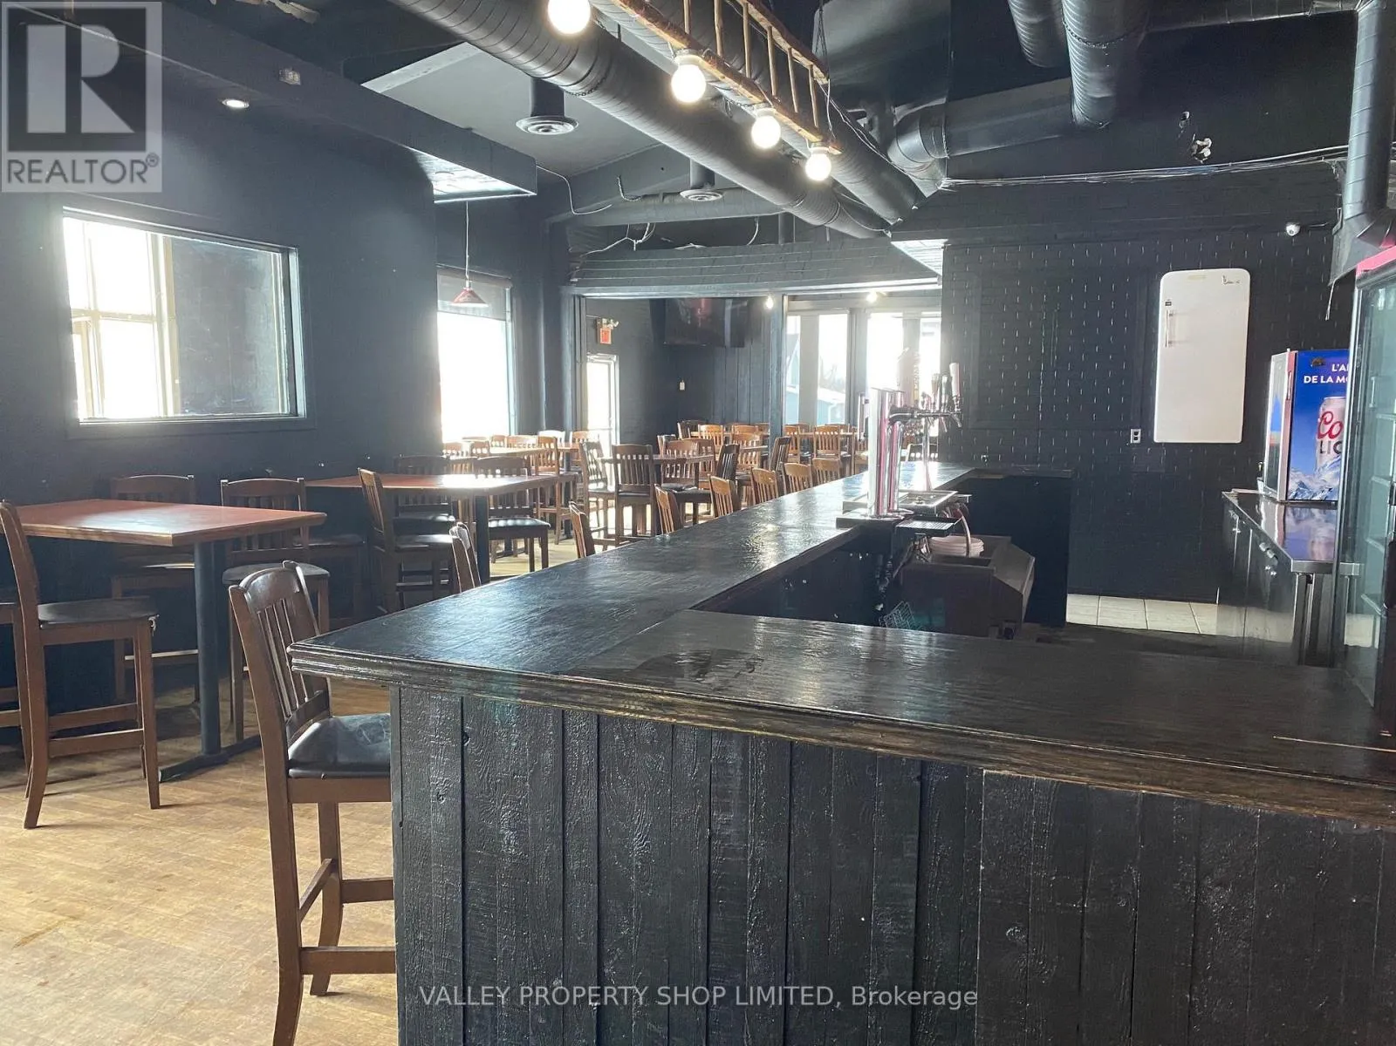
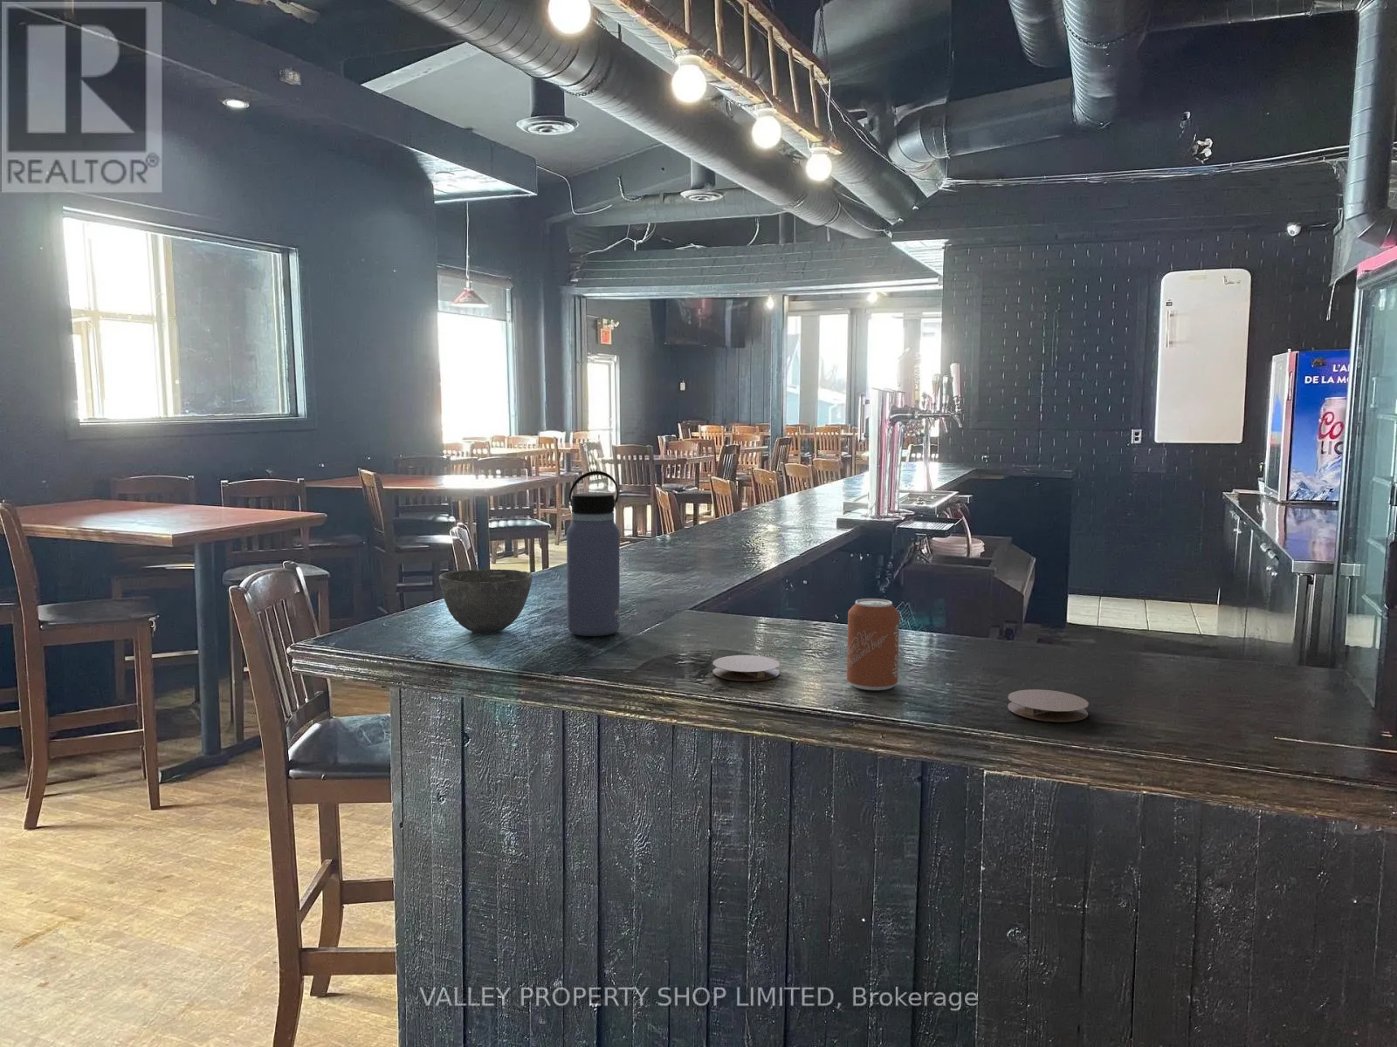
+ can (872, 643)
+ bowl (485, 602)
+ coaster (1047, 705)
+ coaster (746, 668)
+ water bottle (593, 552)
